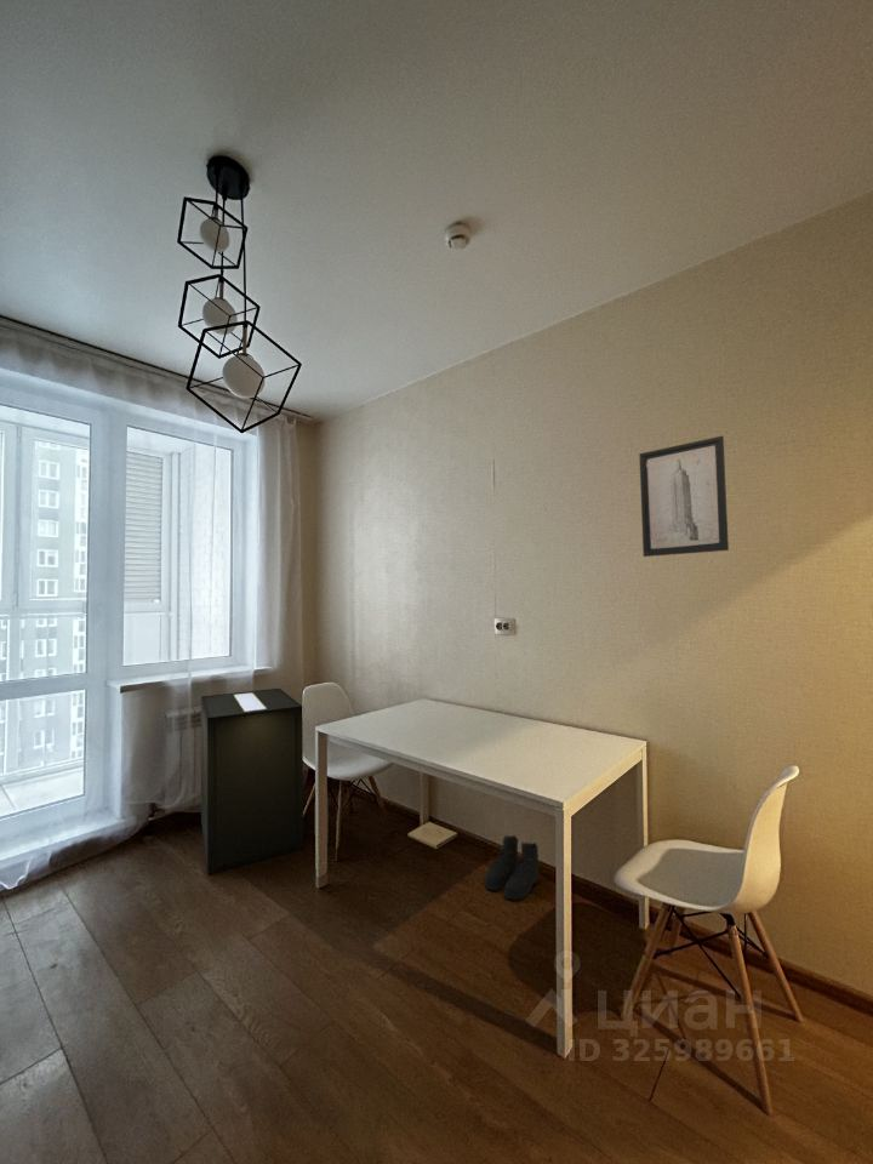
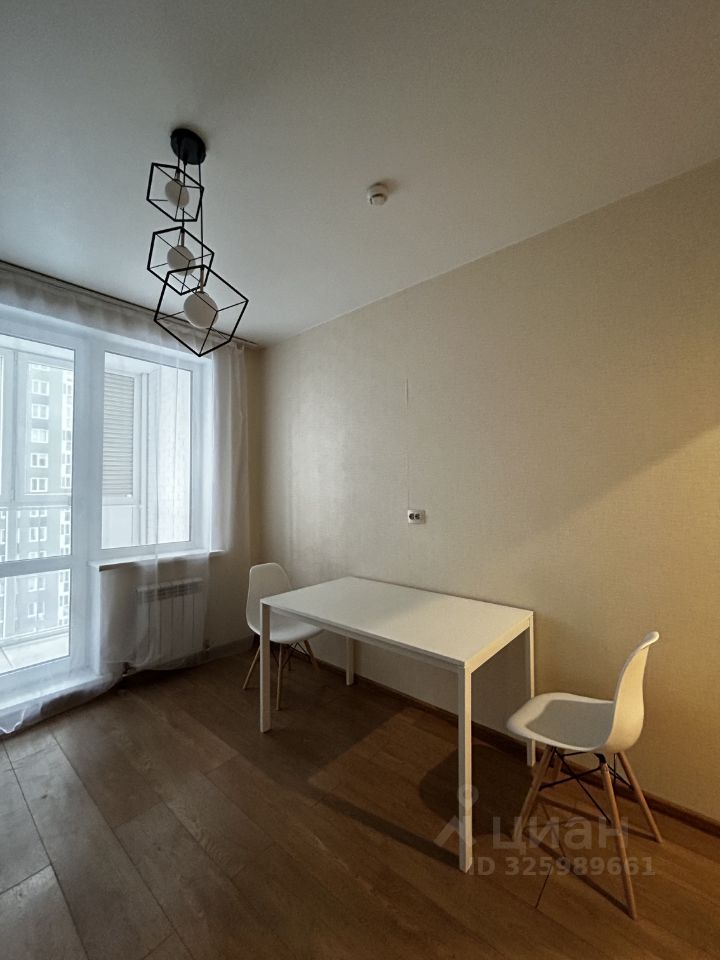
- boots (512, 862)
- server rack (251, 766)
- wall art (681, 498)
- box (432, 834)
